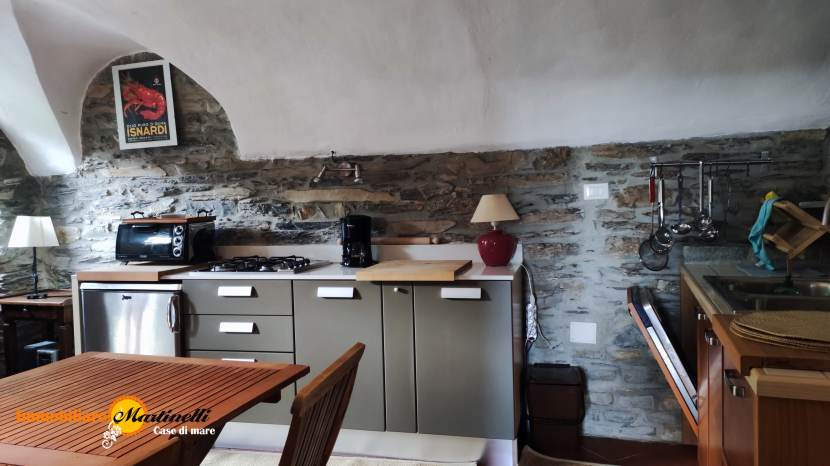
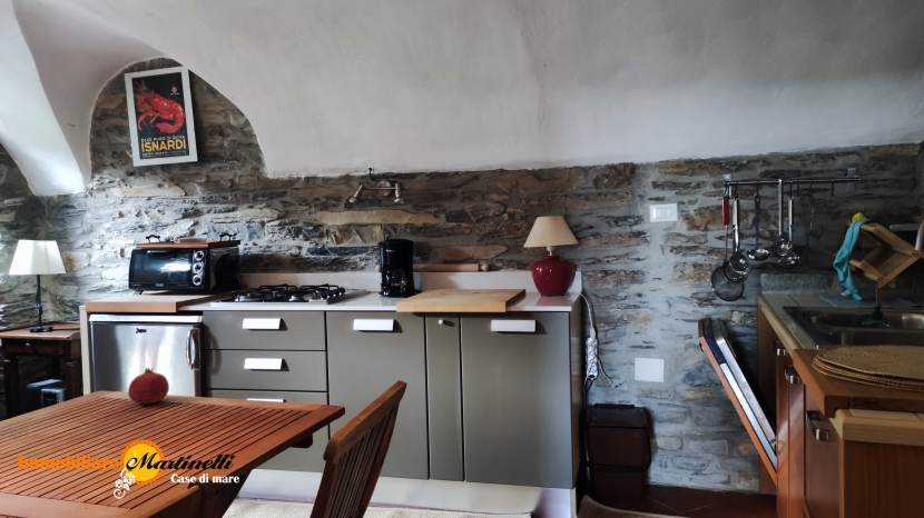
+ fruit (148, 385)
